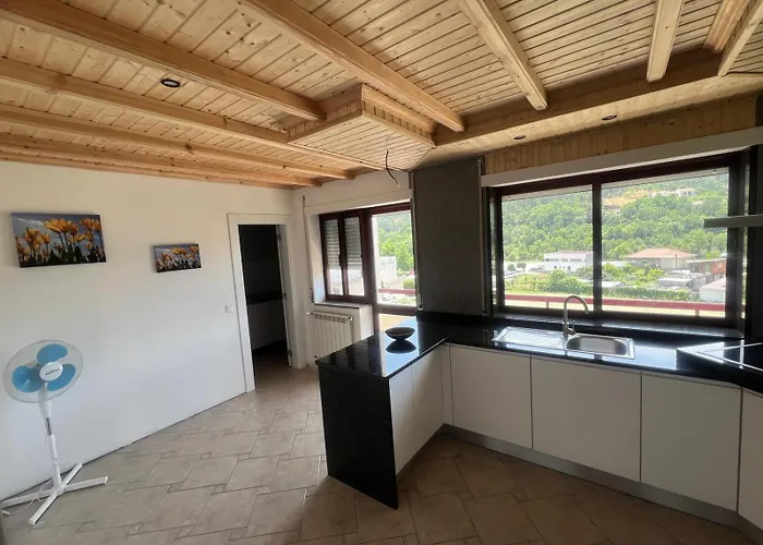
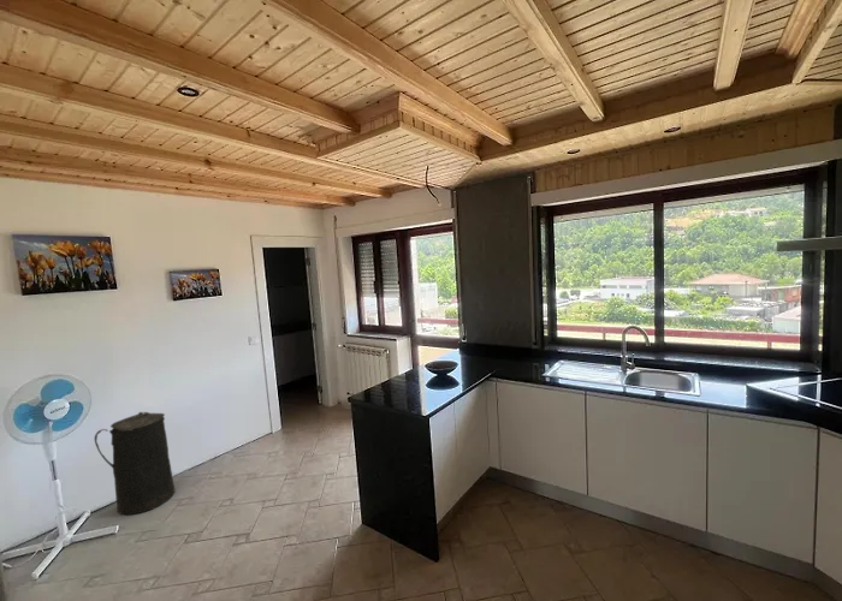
+ trash can (137, 458)
